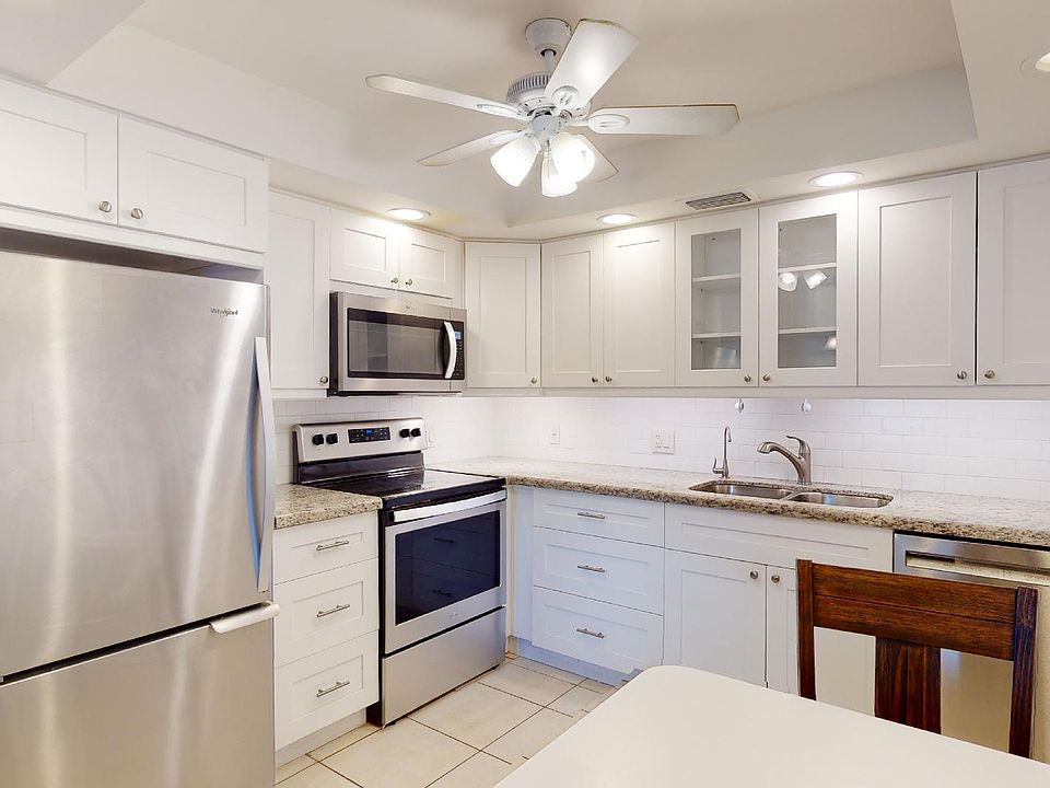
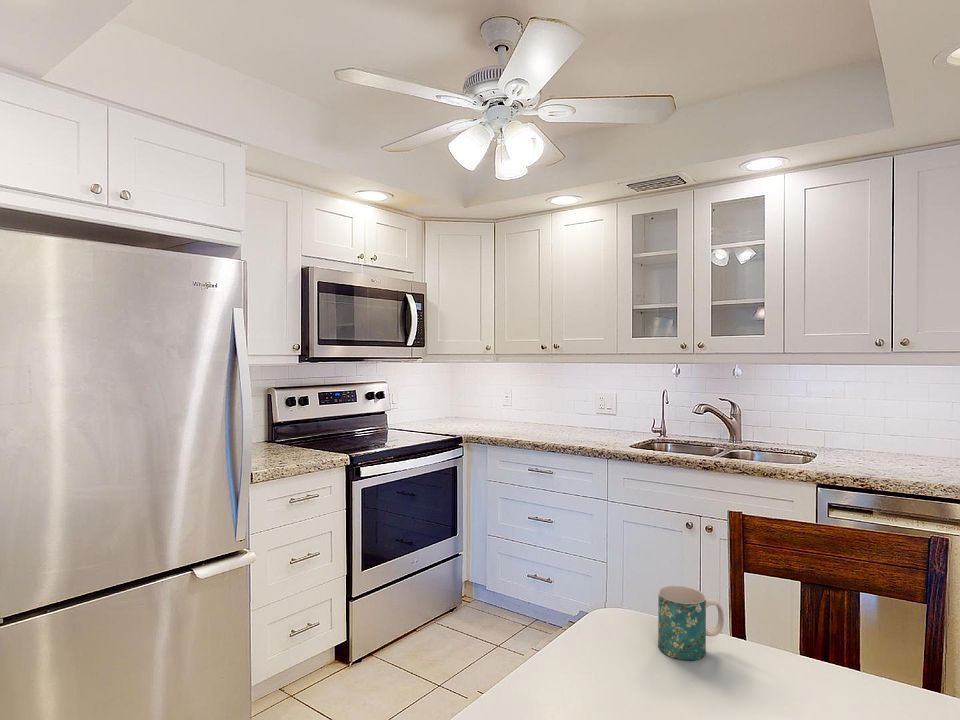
+ mug (691, 621)
